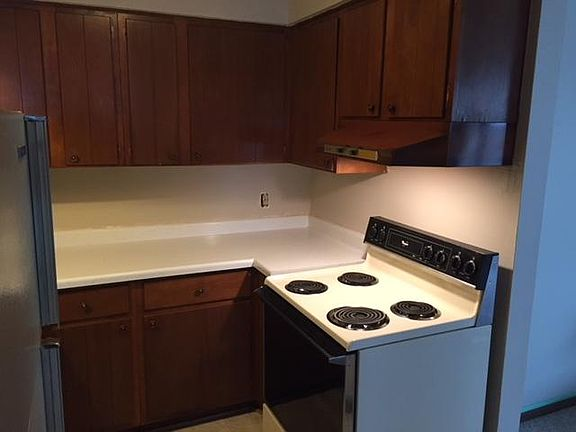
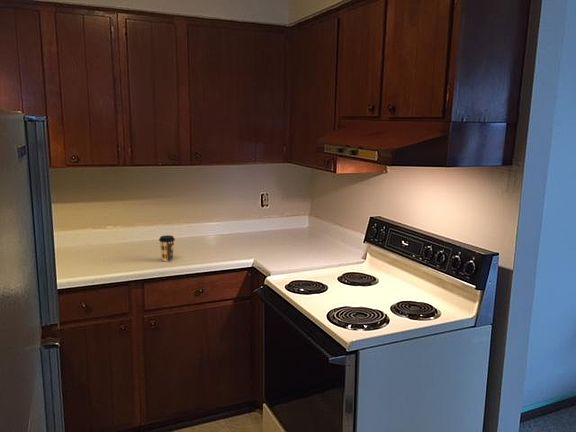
+ coffee cup (167, 248)
